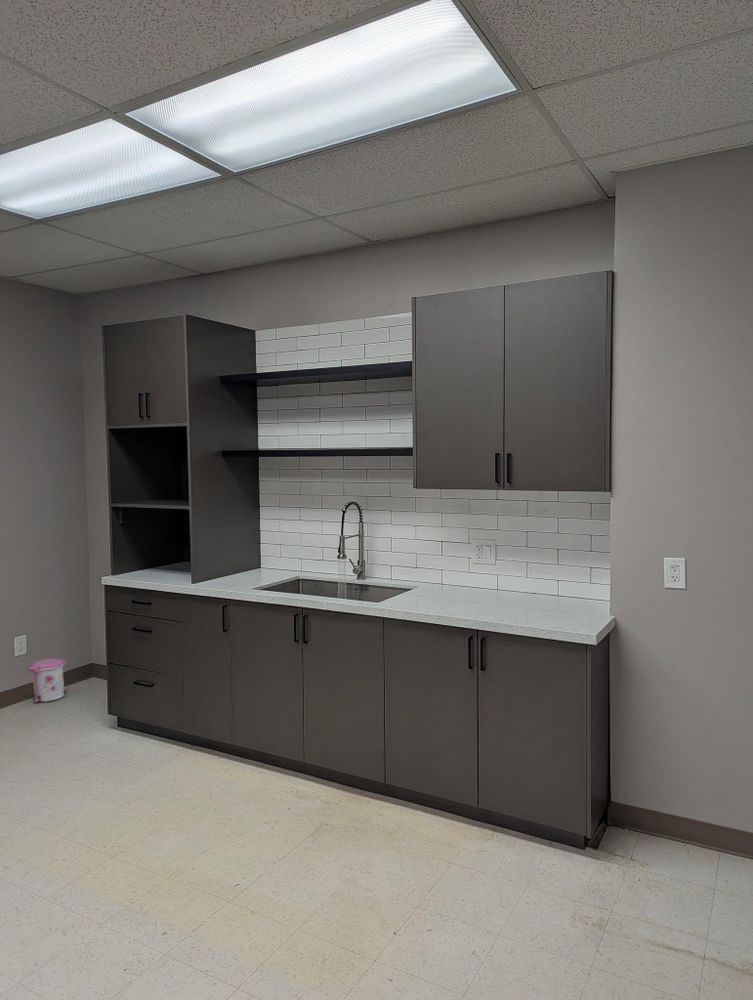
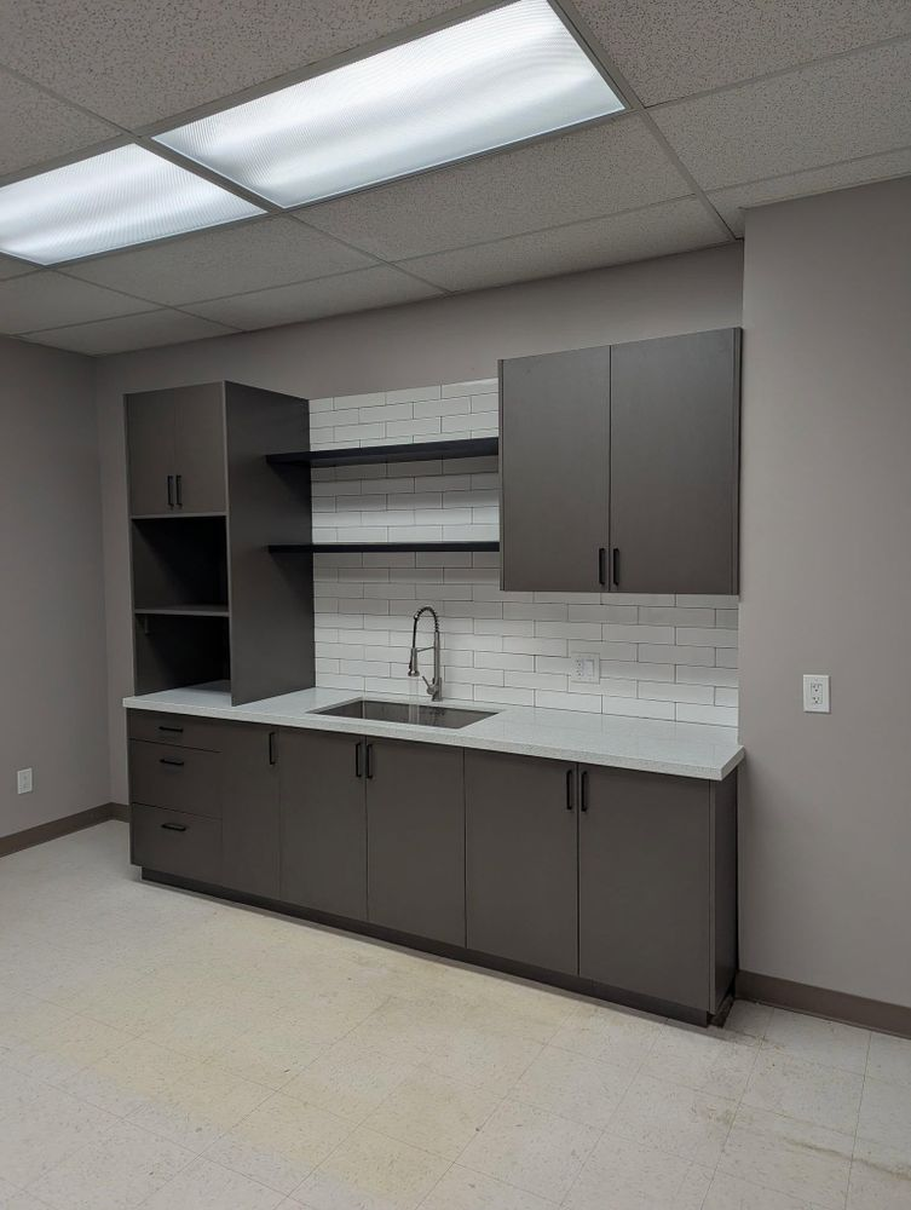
- trash can (48, 679)
